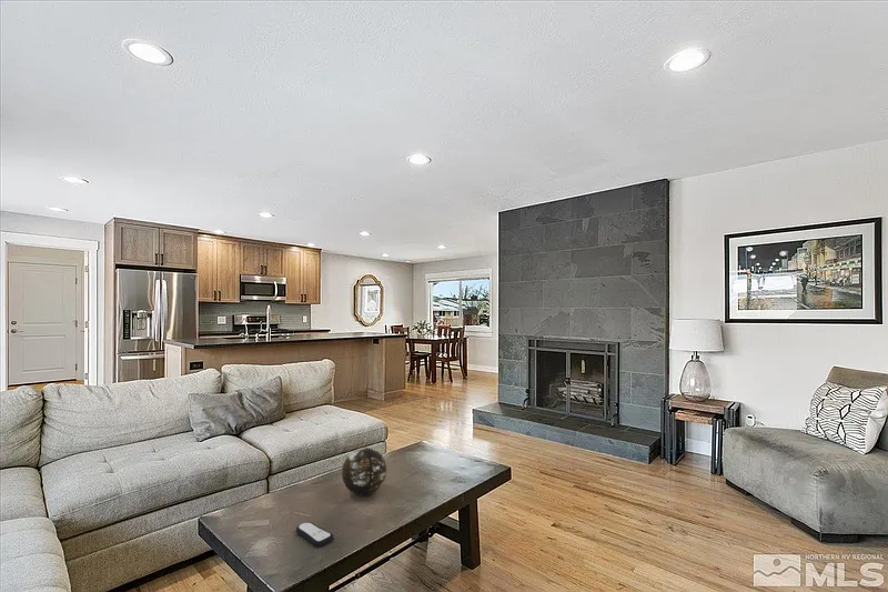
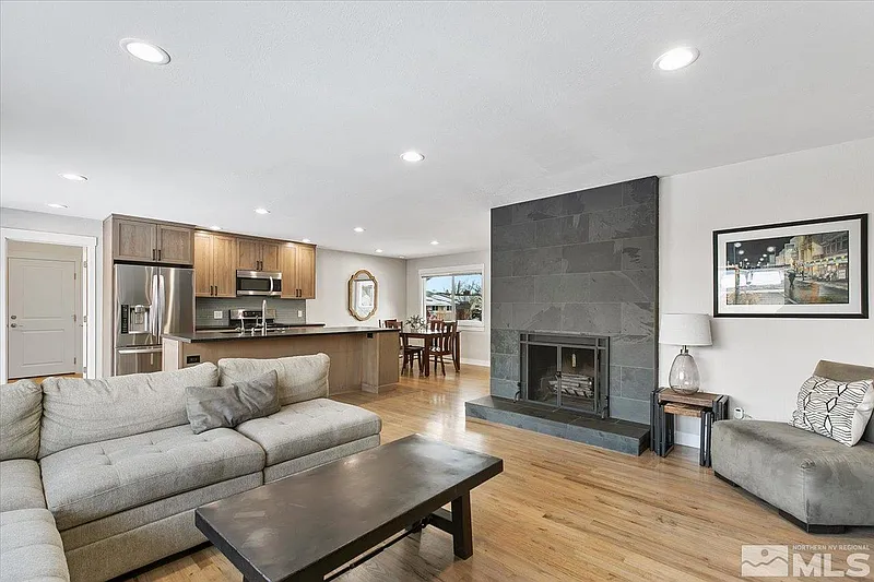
- decorative orb (364, 471)
- remote control (313, 533)
